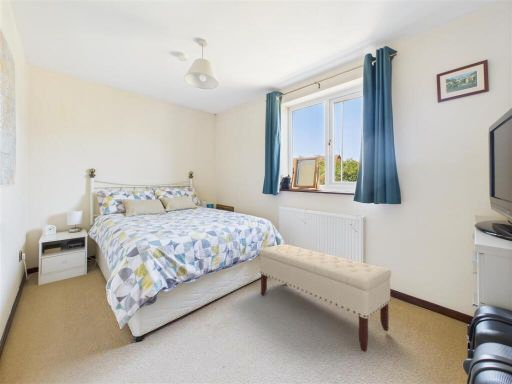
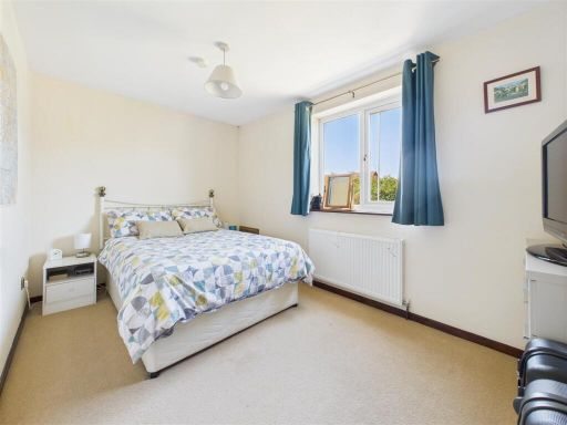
- bench (315, 283)
